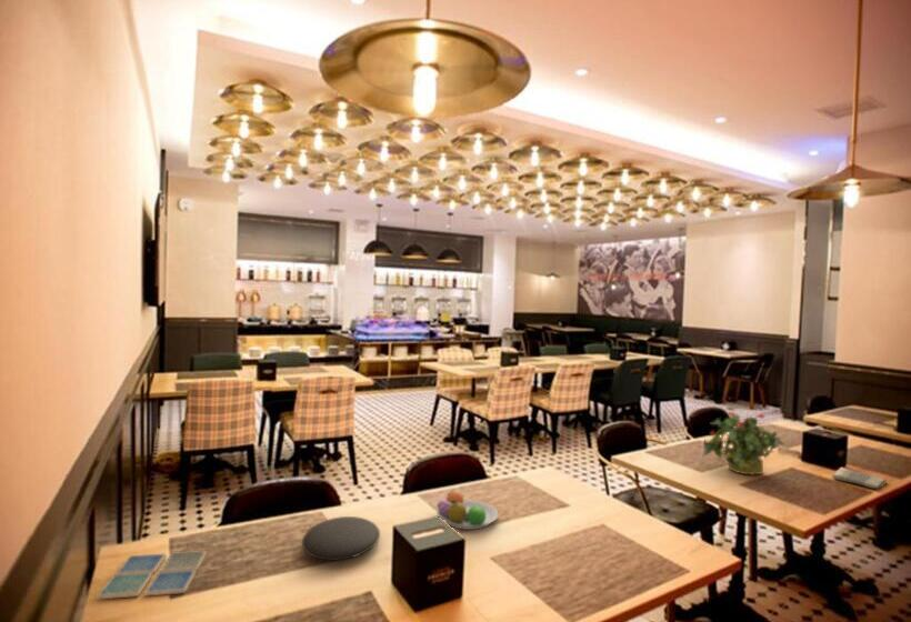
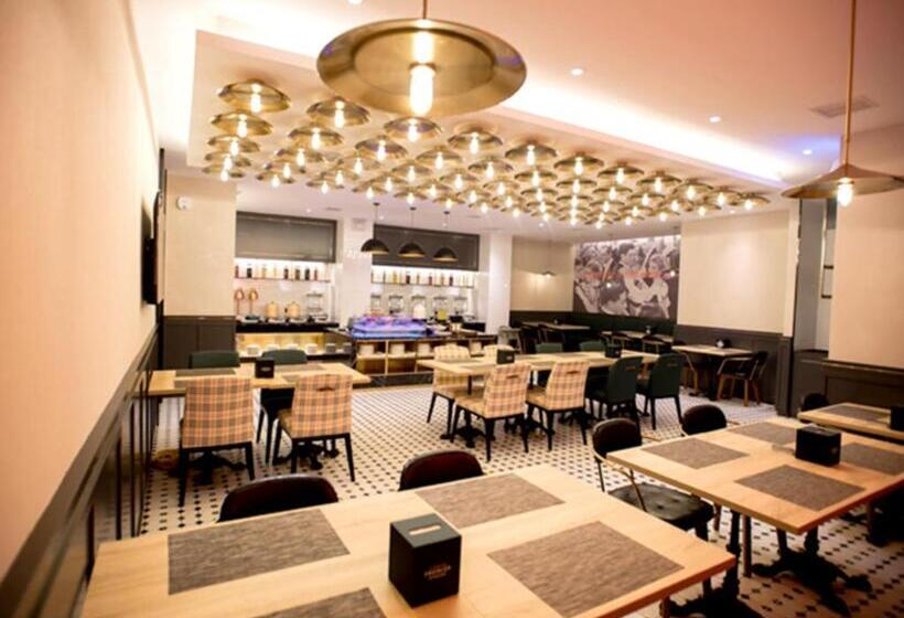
- dish towel (859, 476)
- drink coaster (154, 572)
- potted plant (742, 441)
- fruit bowl (467, 506)
- plate (341, 536)
